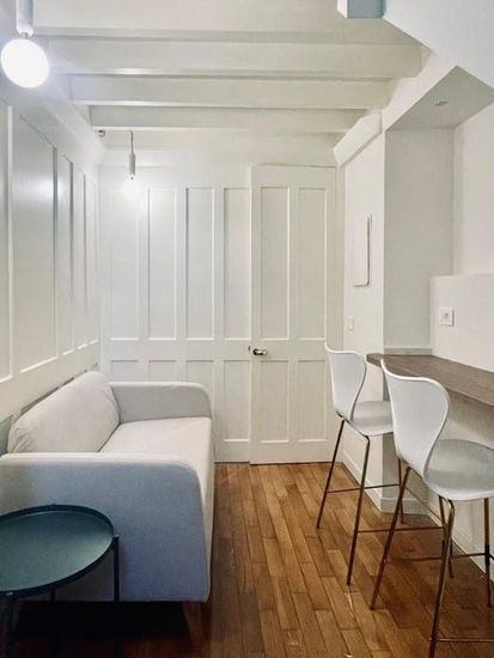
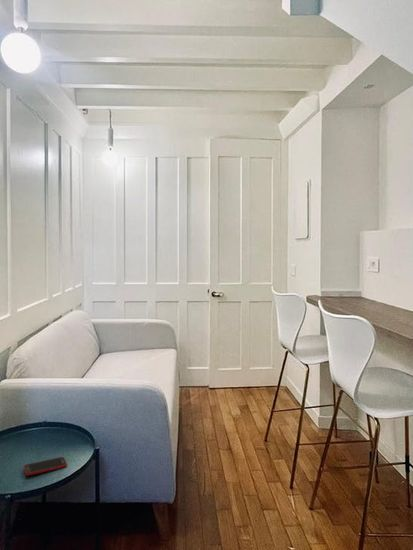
+ cell phone (45, 466)
